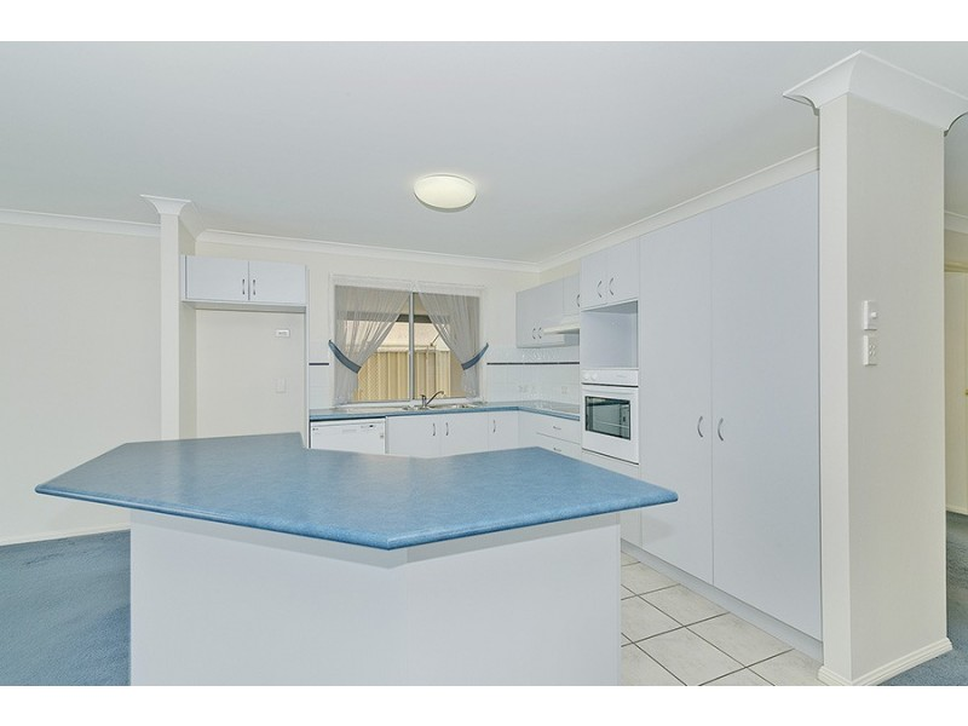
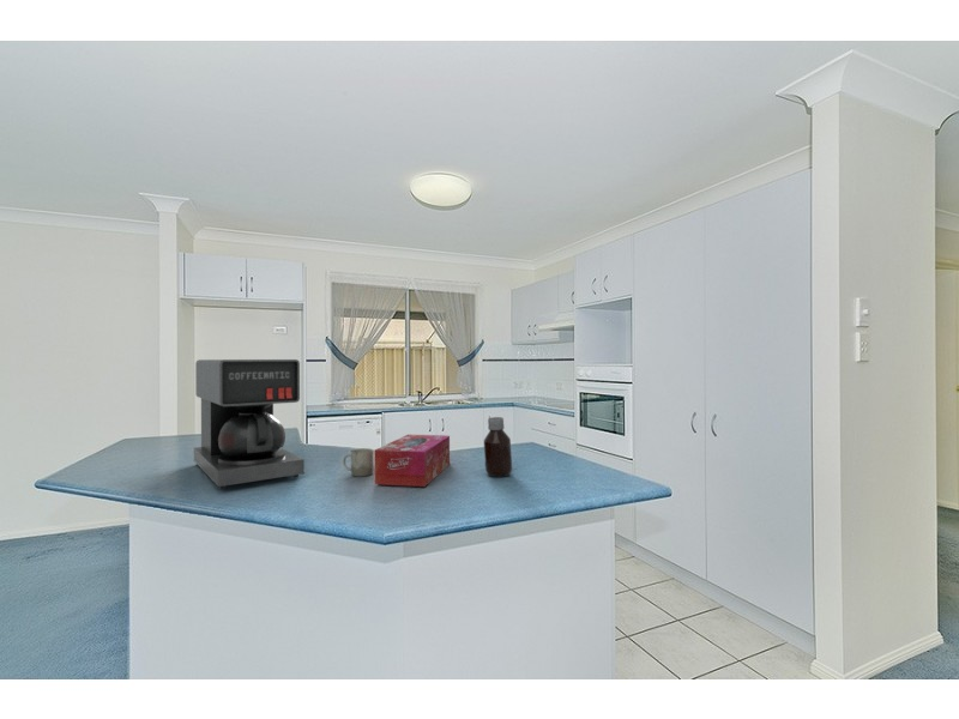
+ bottle (497, 446)
+ coffee maker (245, 415)
+ tissue box (415, 458)
+ cup (357, 461)
